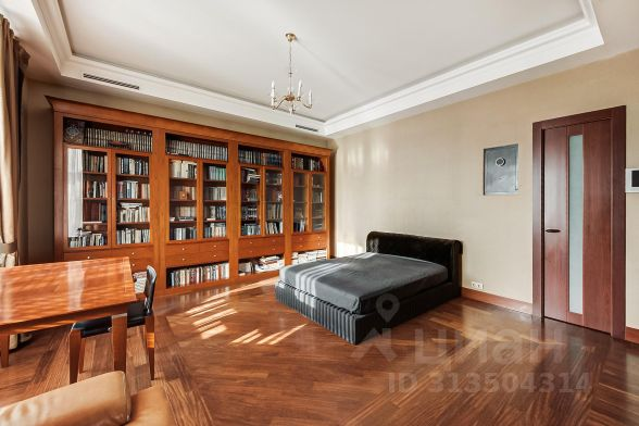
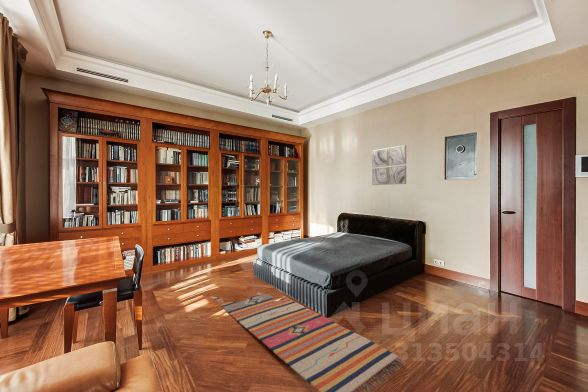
+ wall art (388, 165)
+ rug (273, 313)
